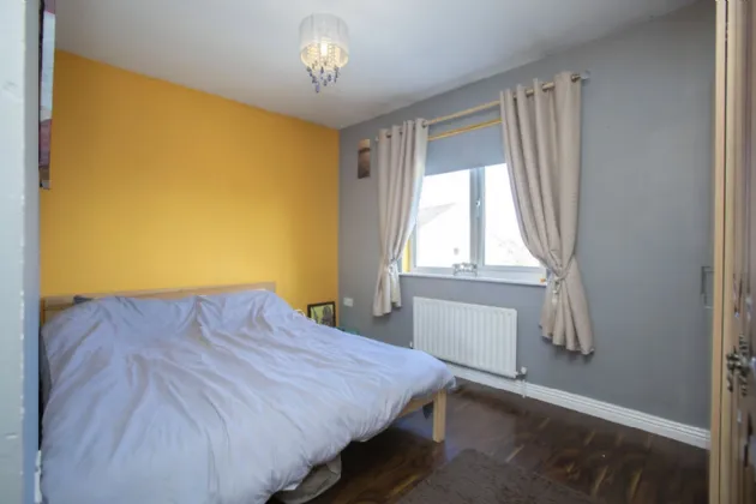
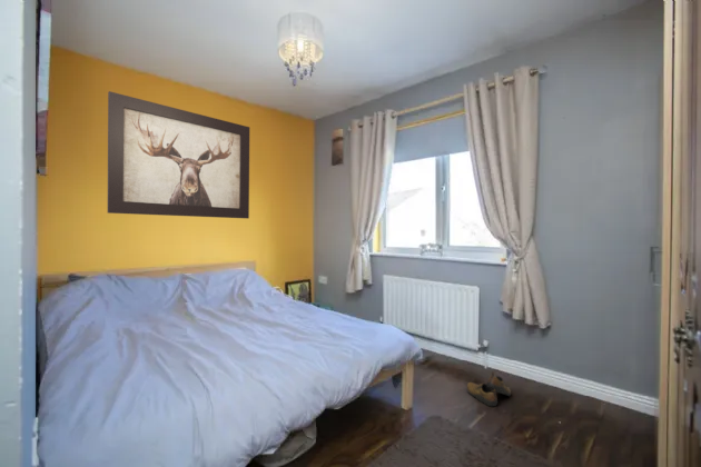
+ shoe (492, 381)
+ wall art (188, 163)
